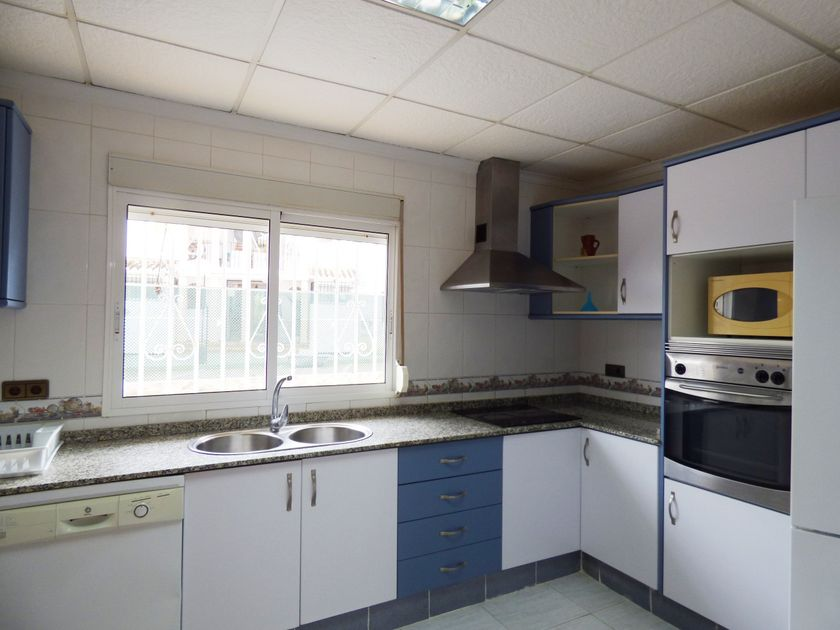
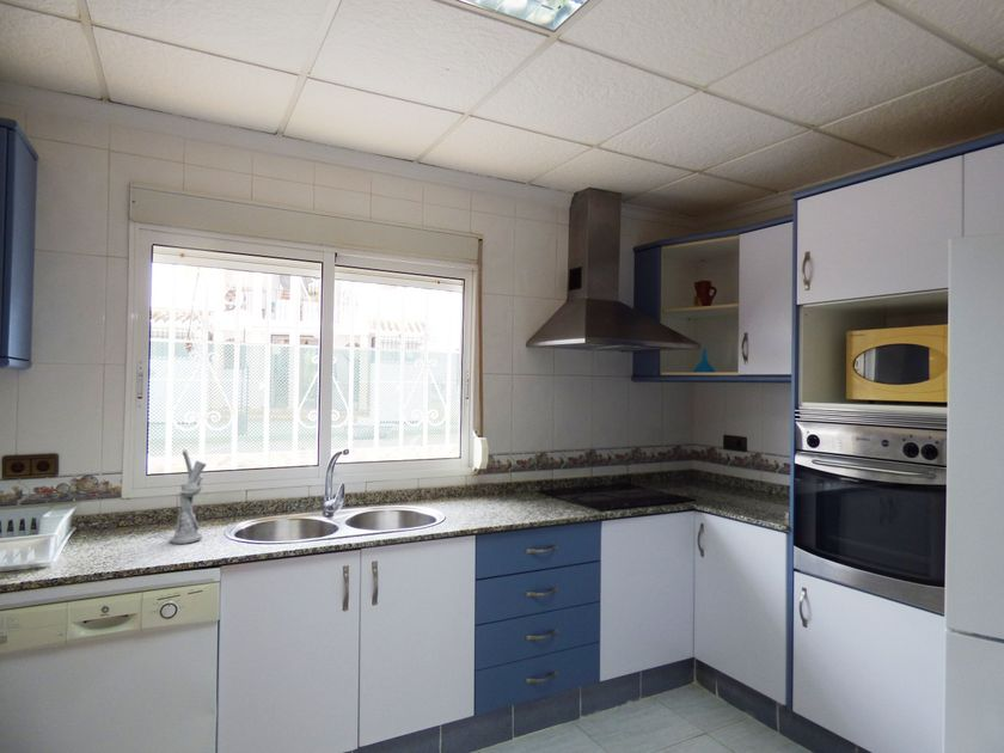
+ utensil holder (188, 494)
